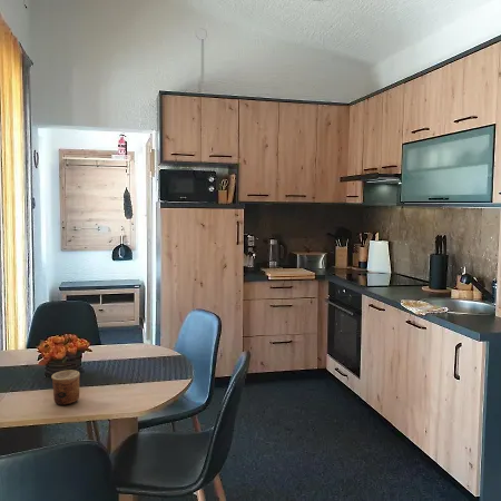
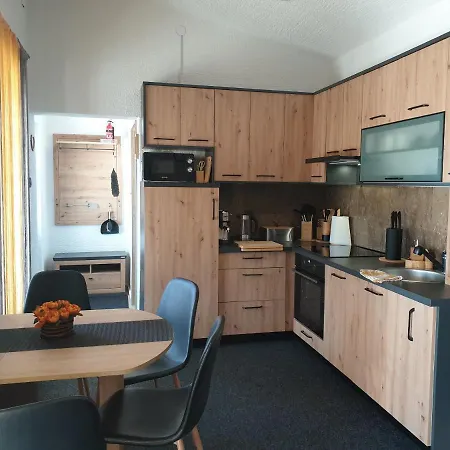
- cup (66, 387)
